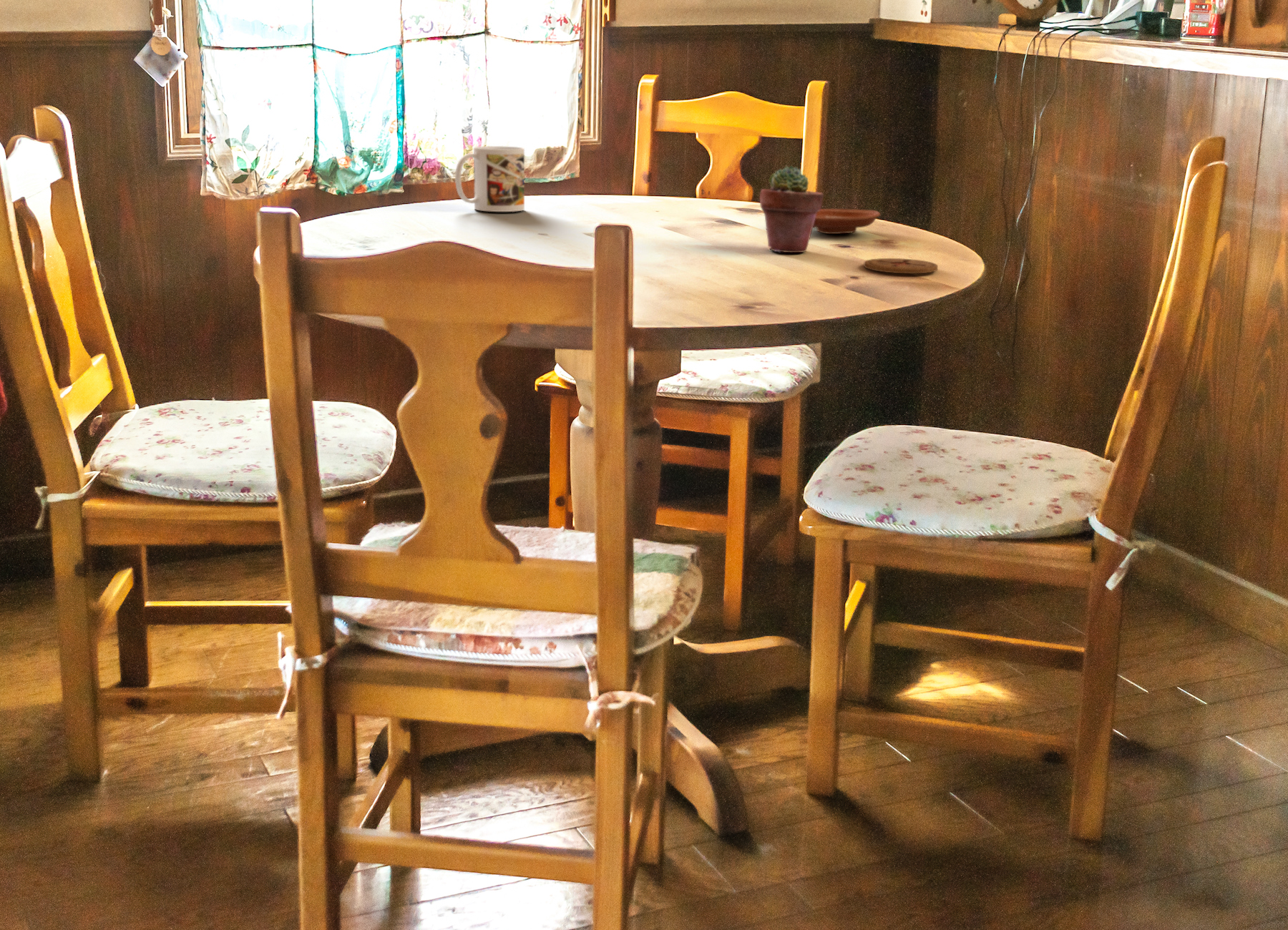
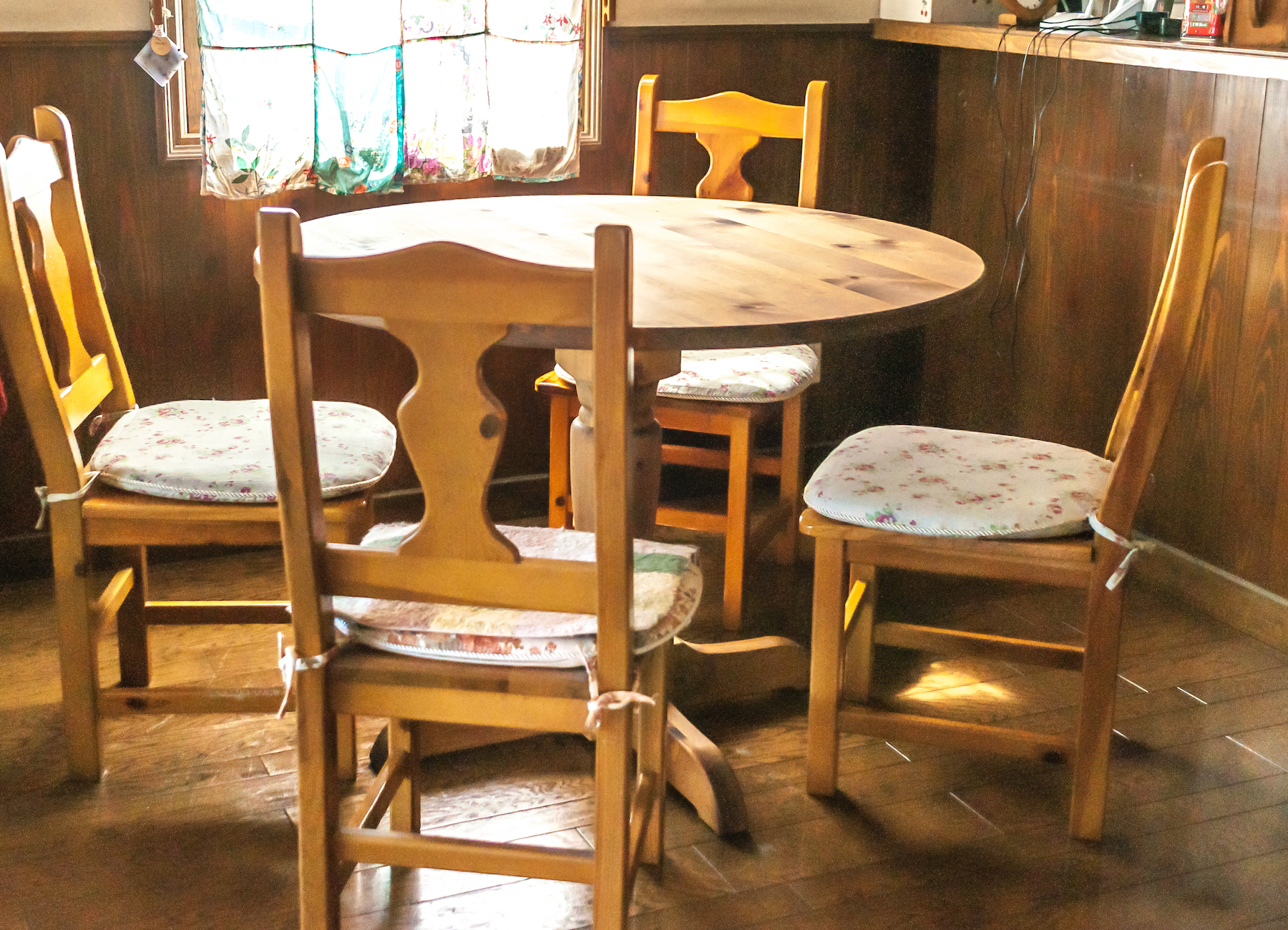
- mug (489, 179)
- potted succulent (790, 207)
- coaster (900, 265)
- plate (835, 221)
